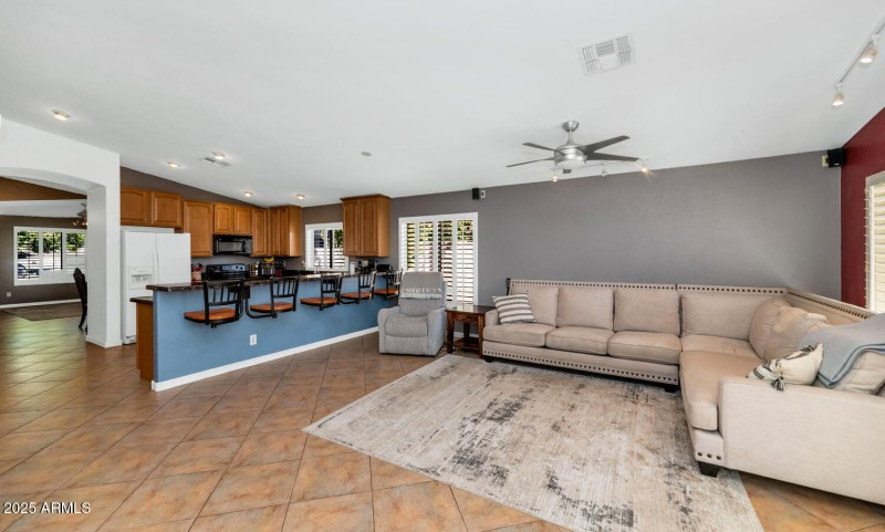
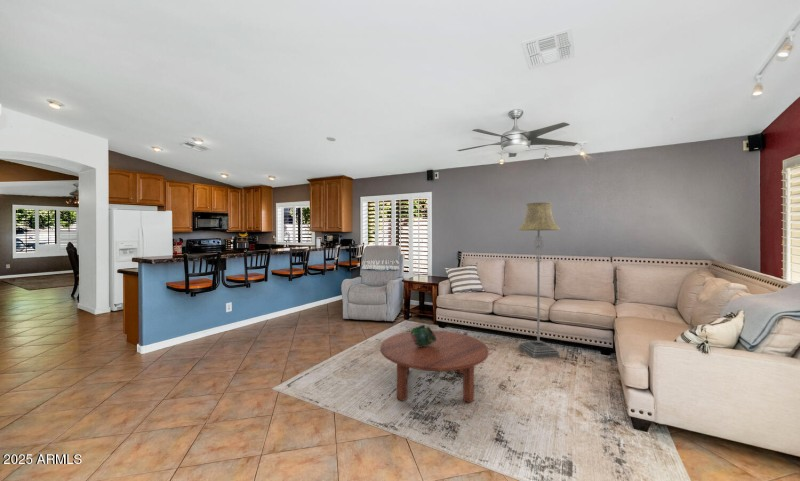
+ coffee table (433, 365)
+ decorative bowl (423, 335)
+ floor lamp (538, 278)
